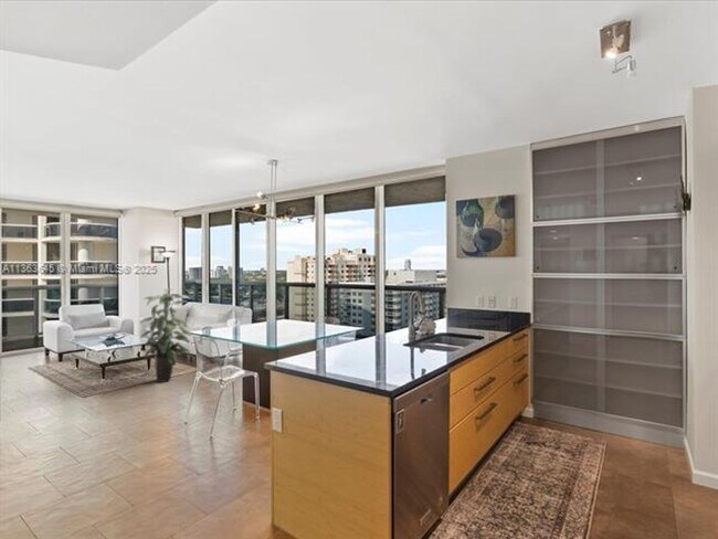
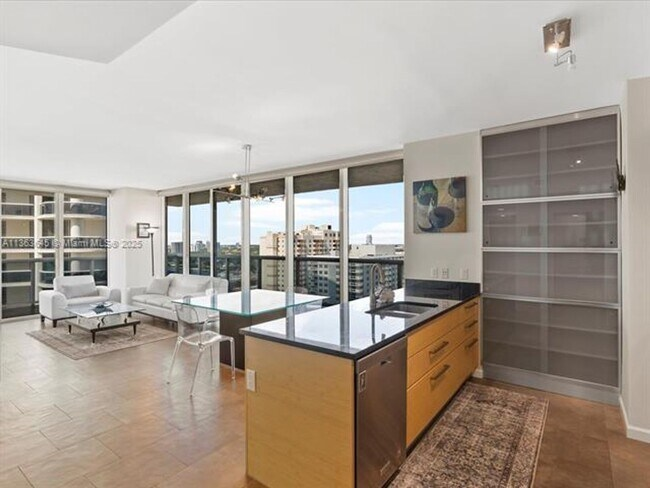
- indoor plant (167, 335)
